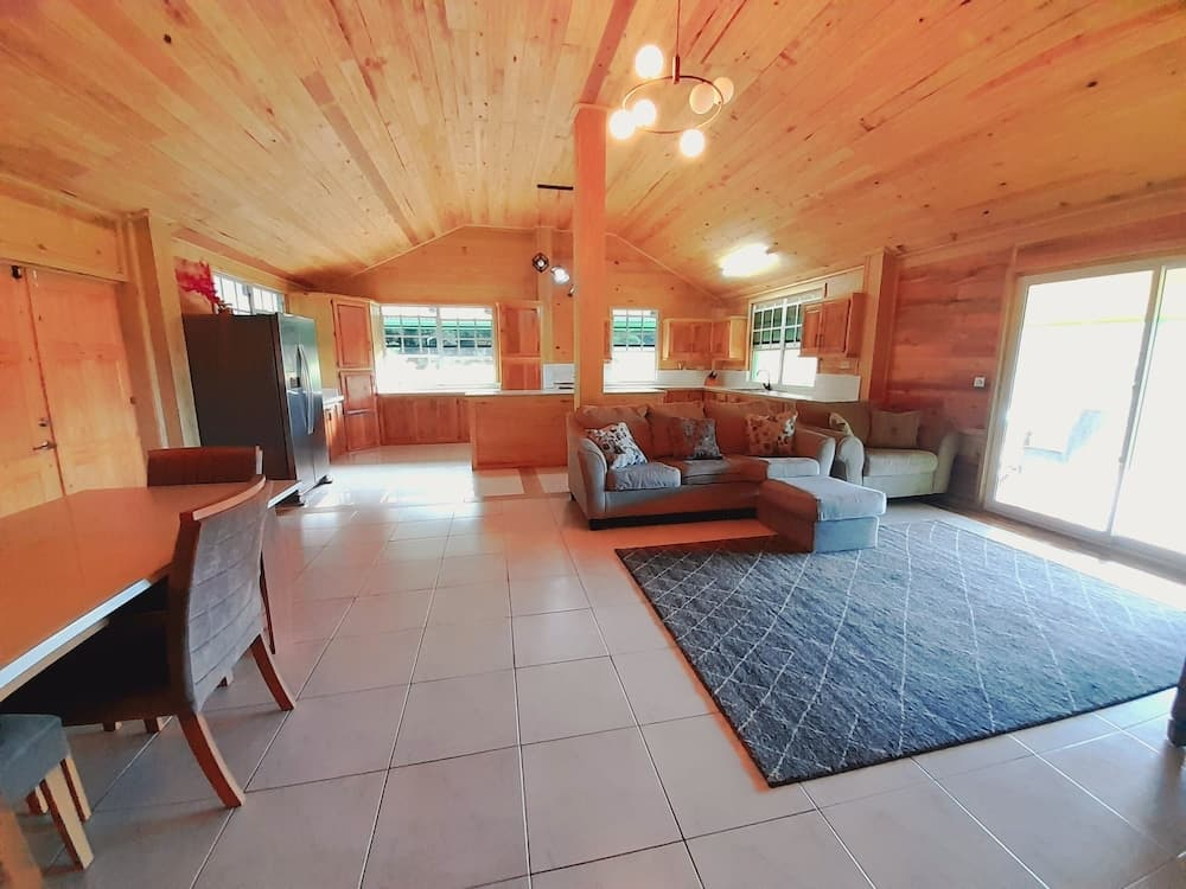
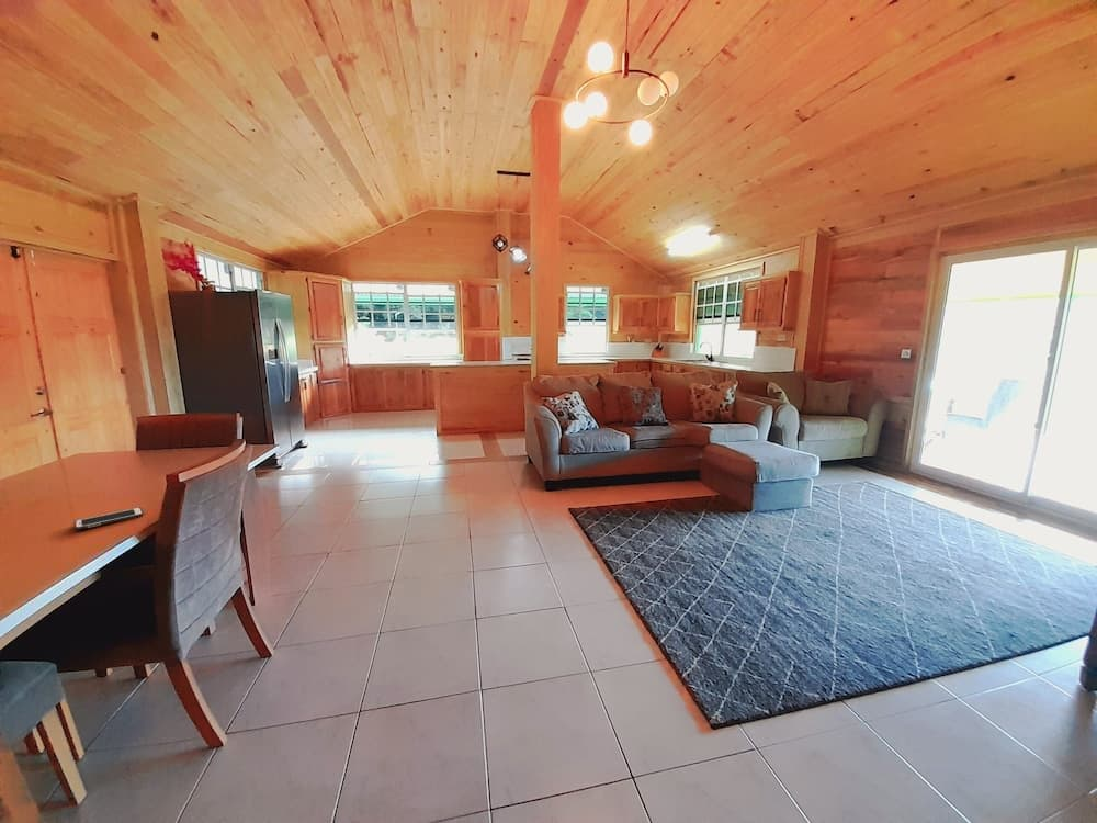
+ cell phone (110, 518)
